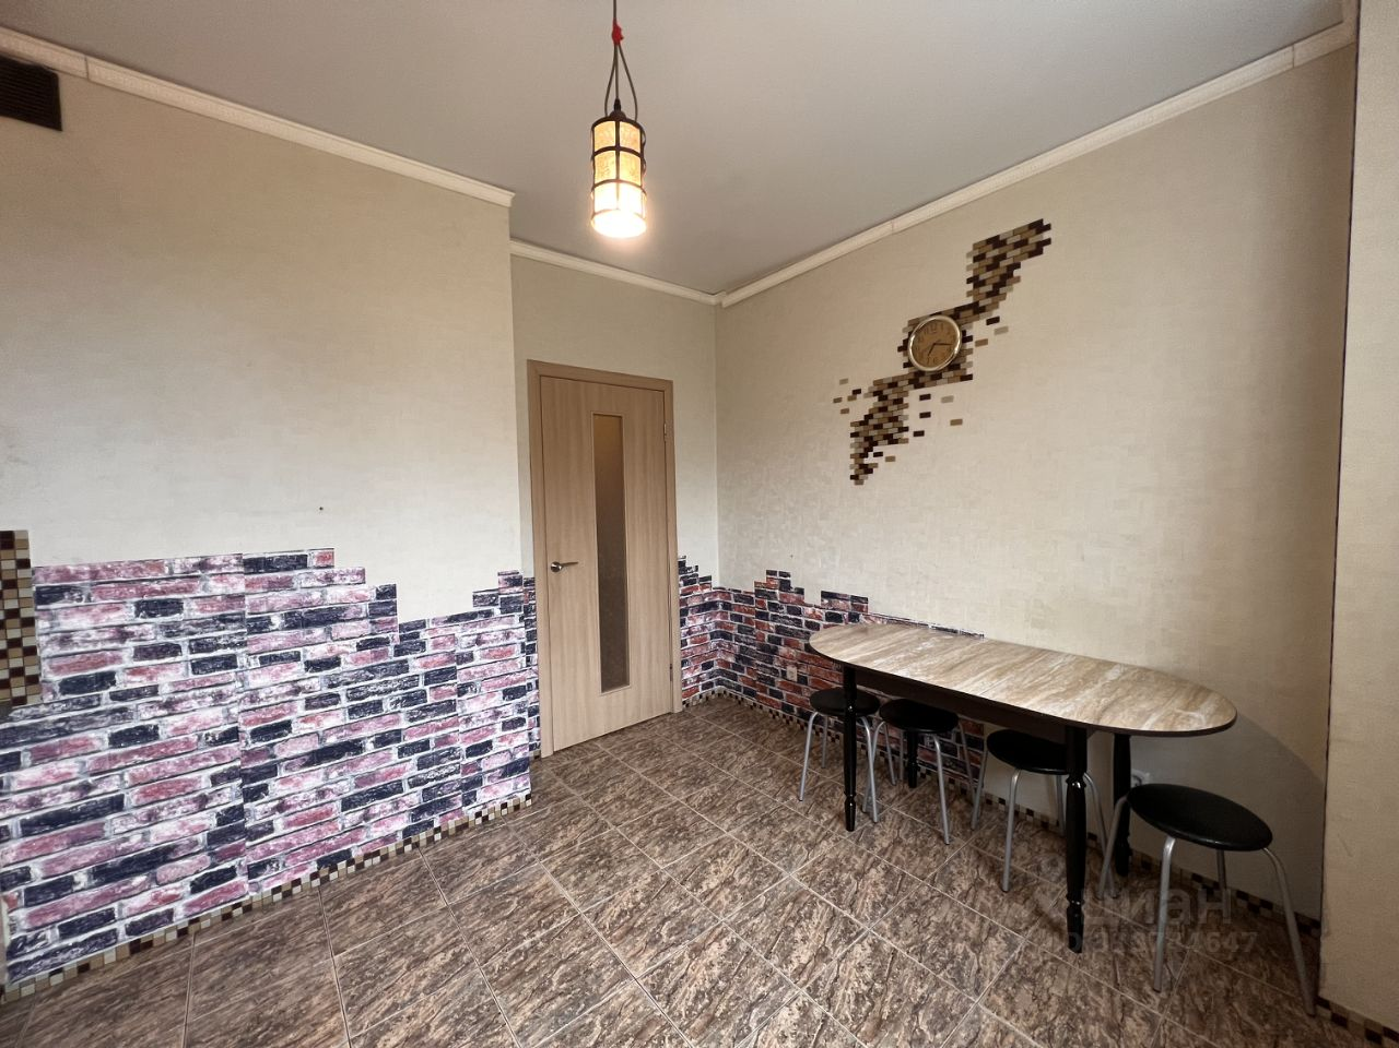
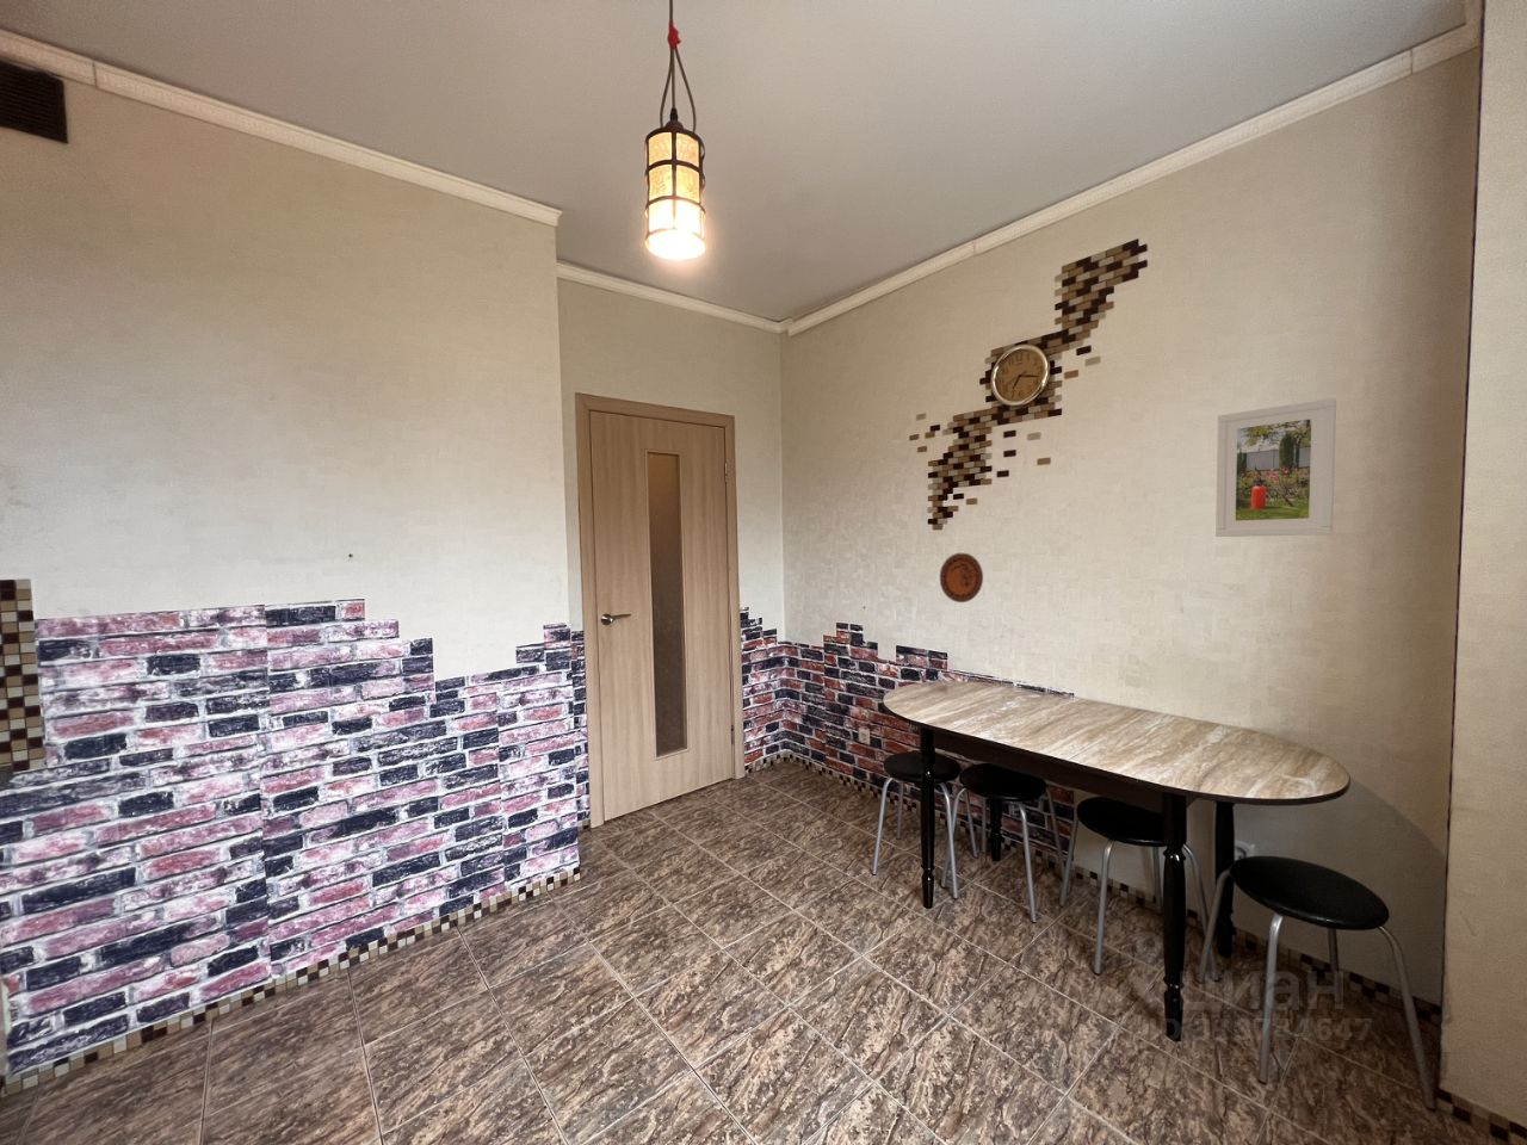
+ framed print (1272, 471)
+ decorative plate (961, 577)
